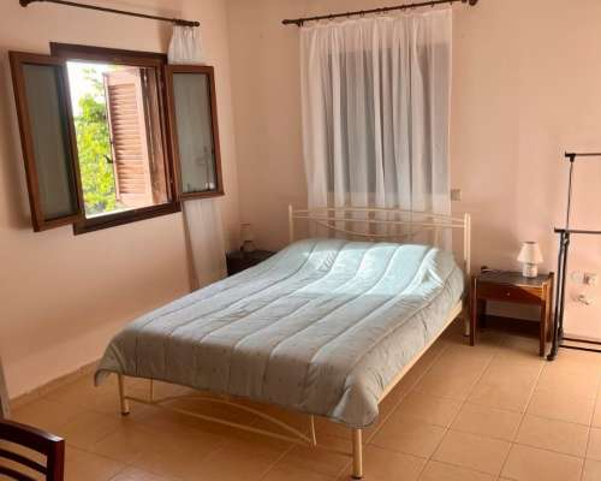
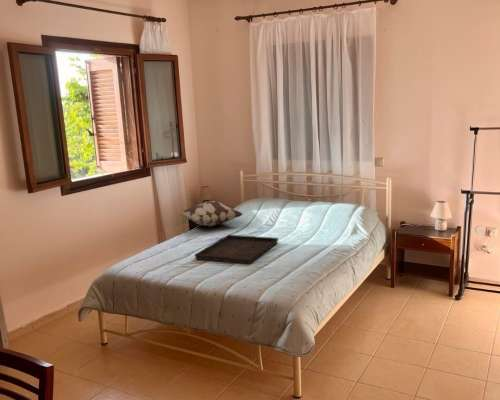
+ decorative pillow (209, 214)
+ serving tray (238, 248)
